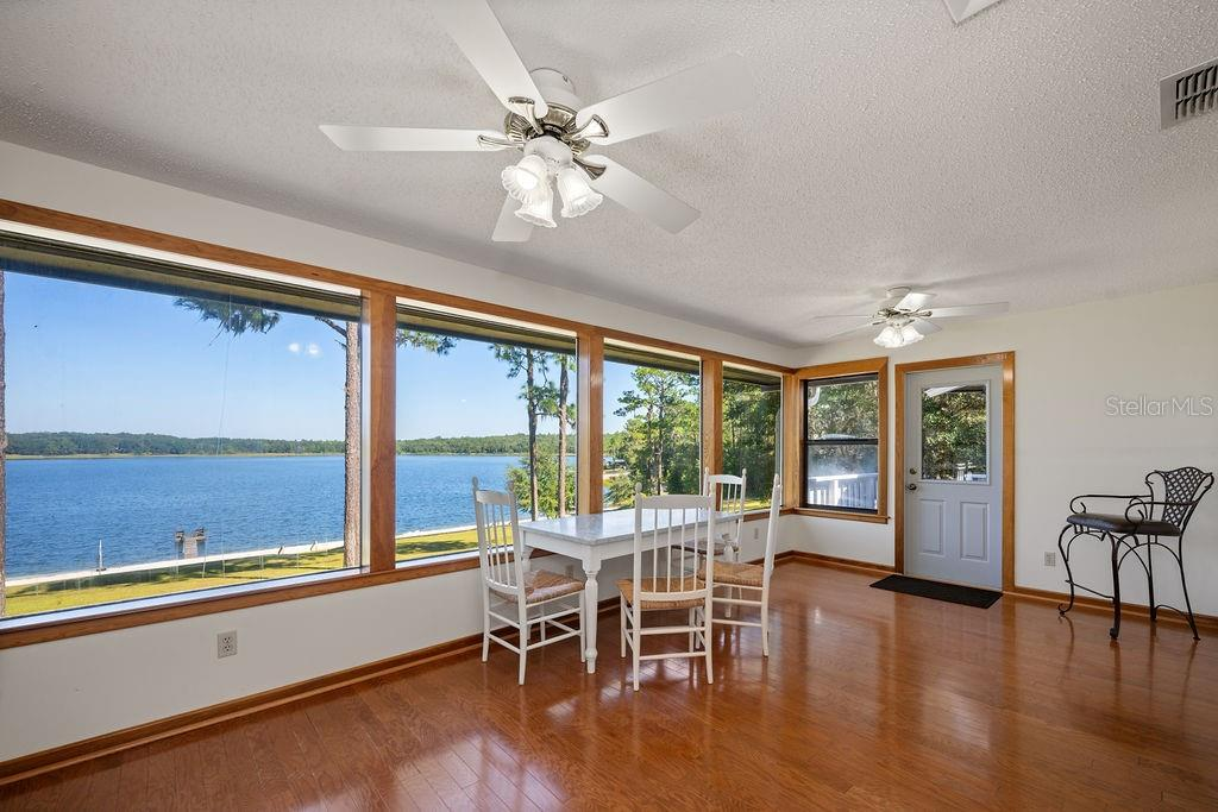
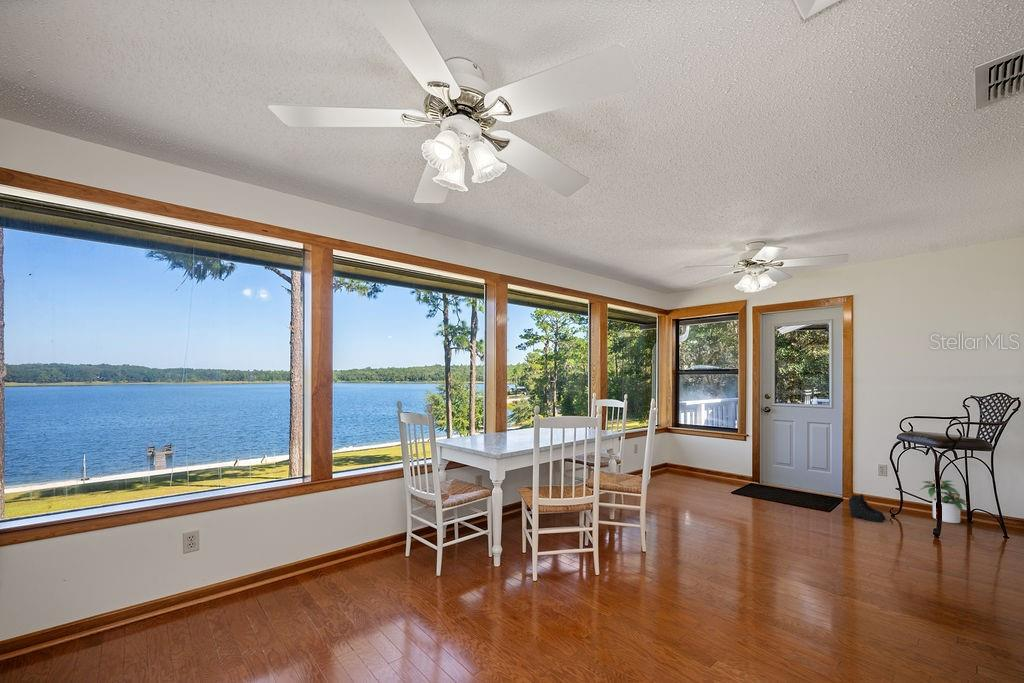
+ boots (866, 506)
+ potted plant (942, 499)
